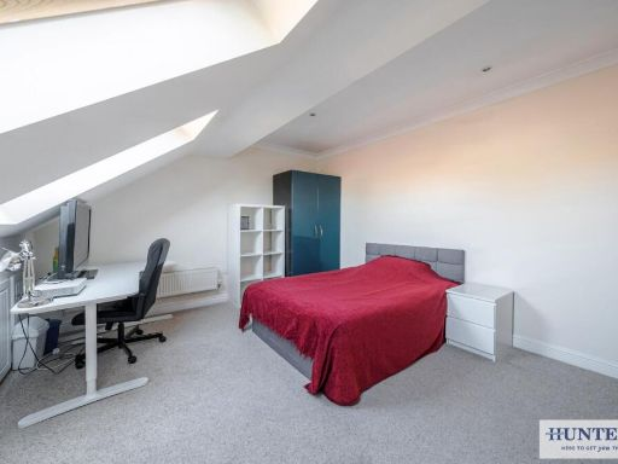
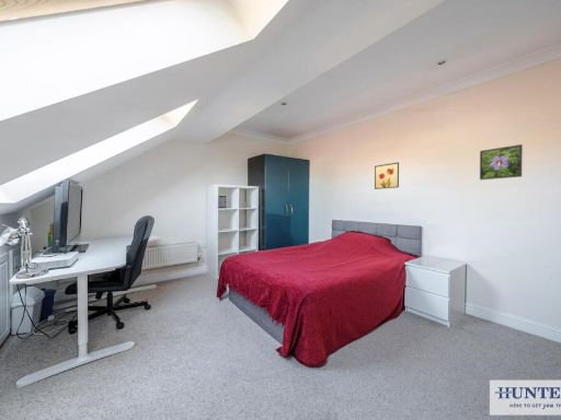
+ wall art (386, 176)
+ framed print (500, 163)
